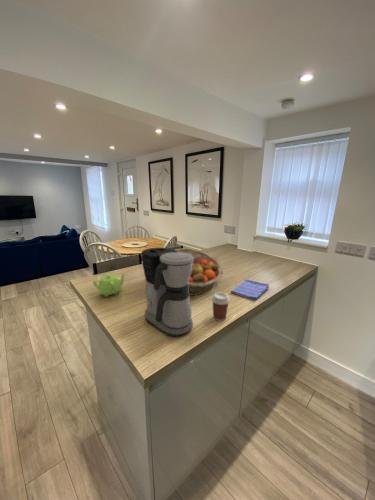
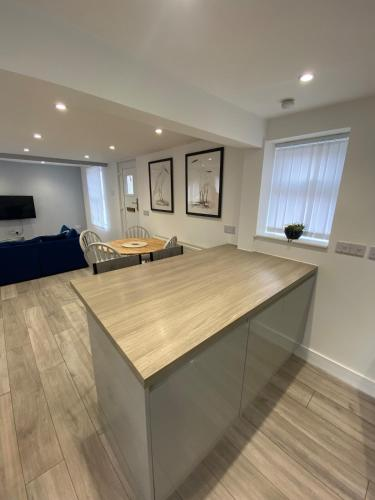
- teapot (110, 284)
- coffee cup (220, 306)
- fruit basket (191, 271)
- coffee maker (163, 289)
- dish towel (250, 288)
